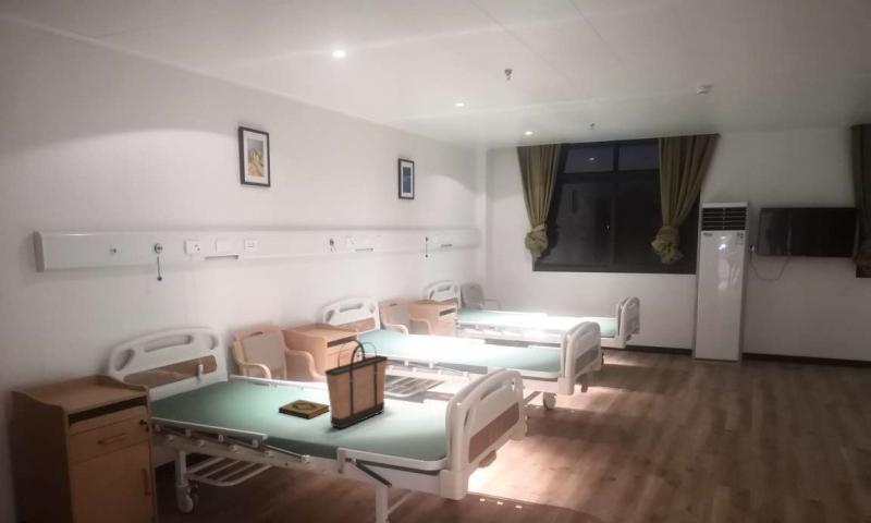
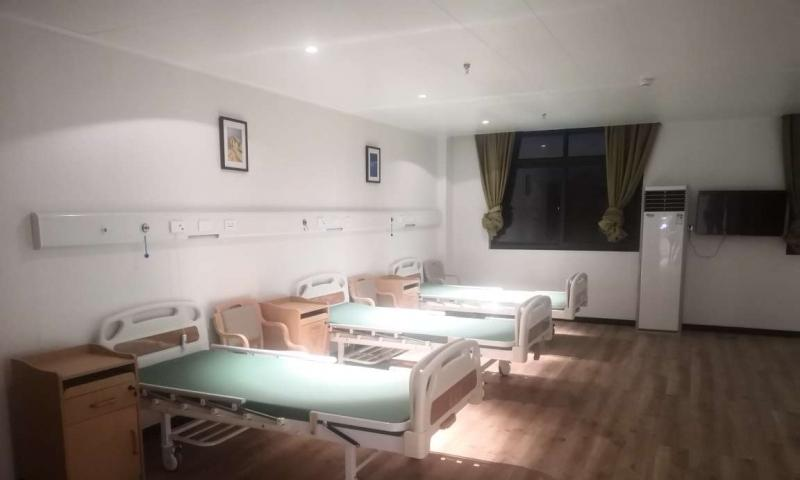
- shopping bag (357, 380)
- hardback book (304, 409)
